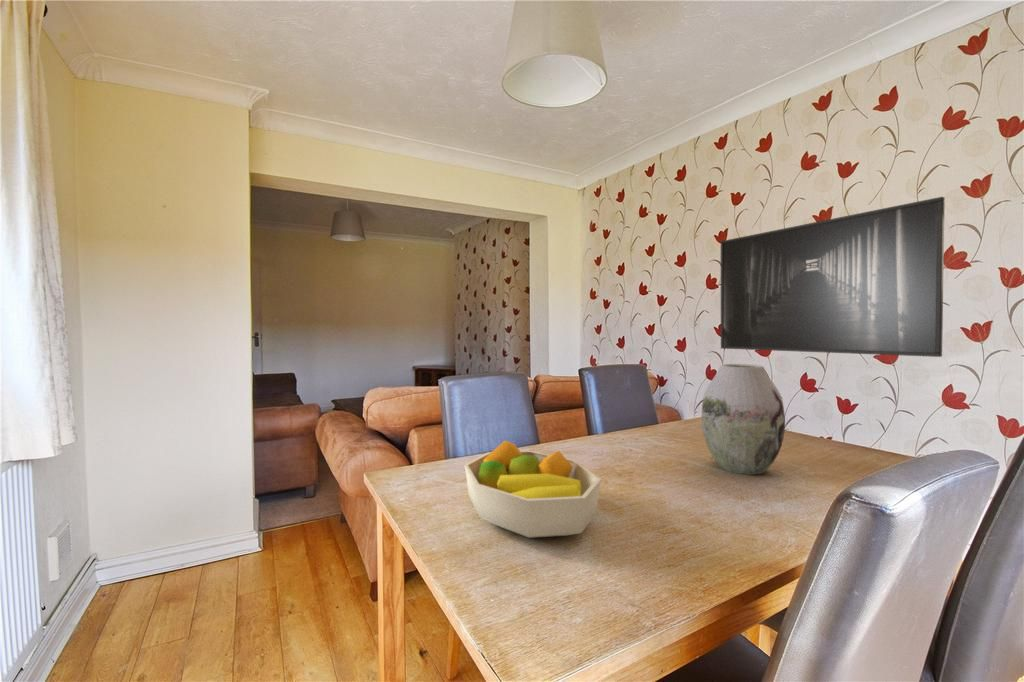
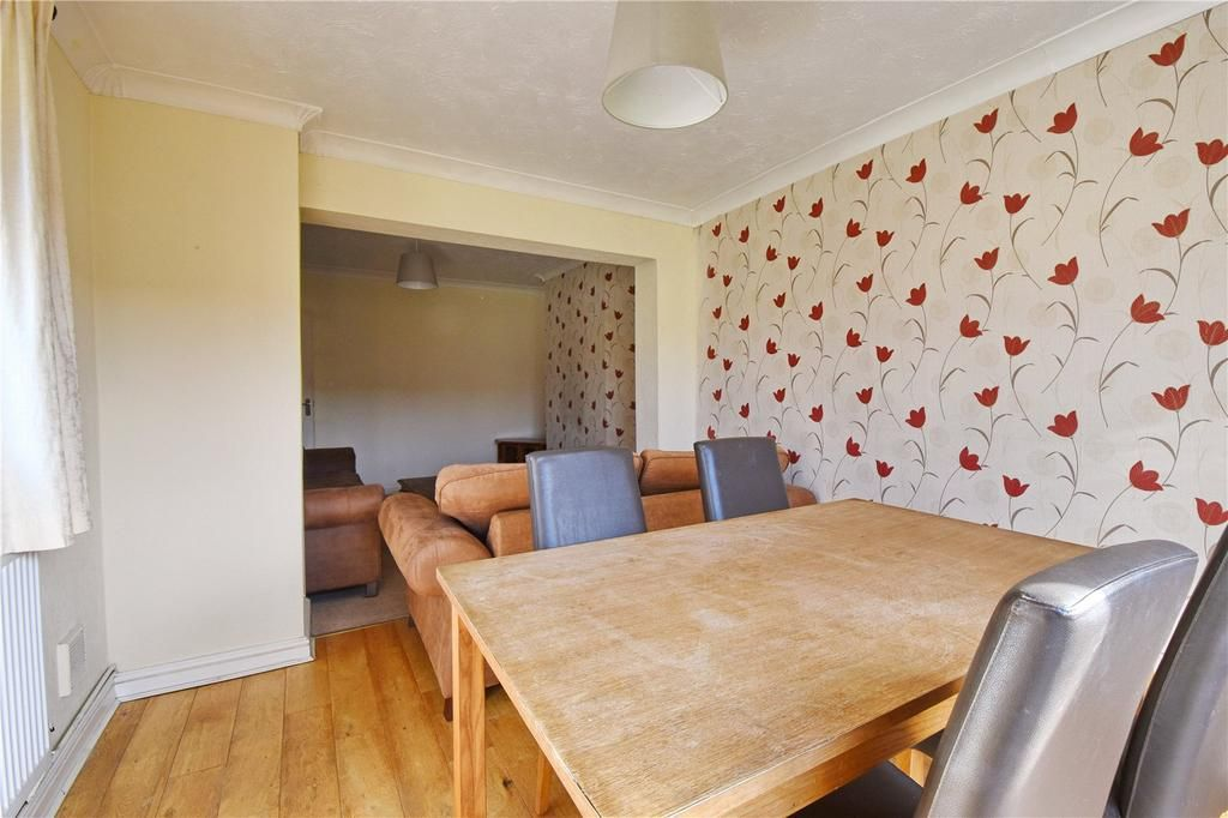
- vase (741, 416)
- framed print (810, 287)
- fruit bowl (528, 482)
